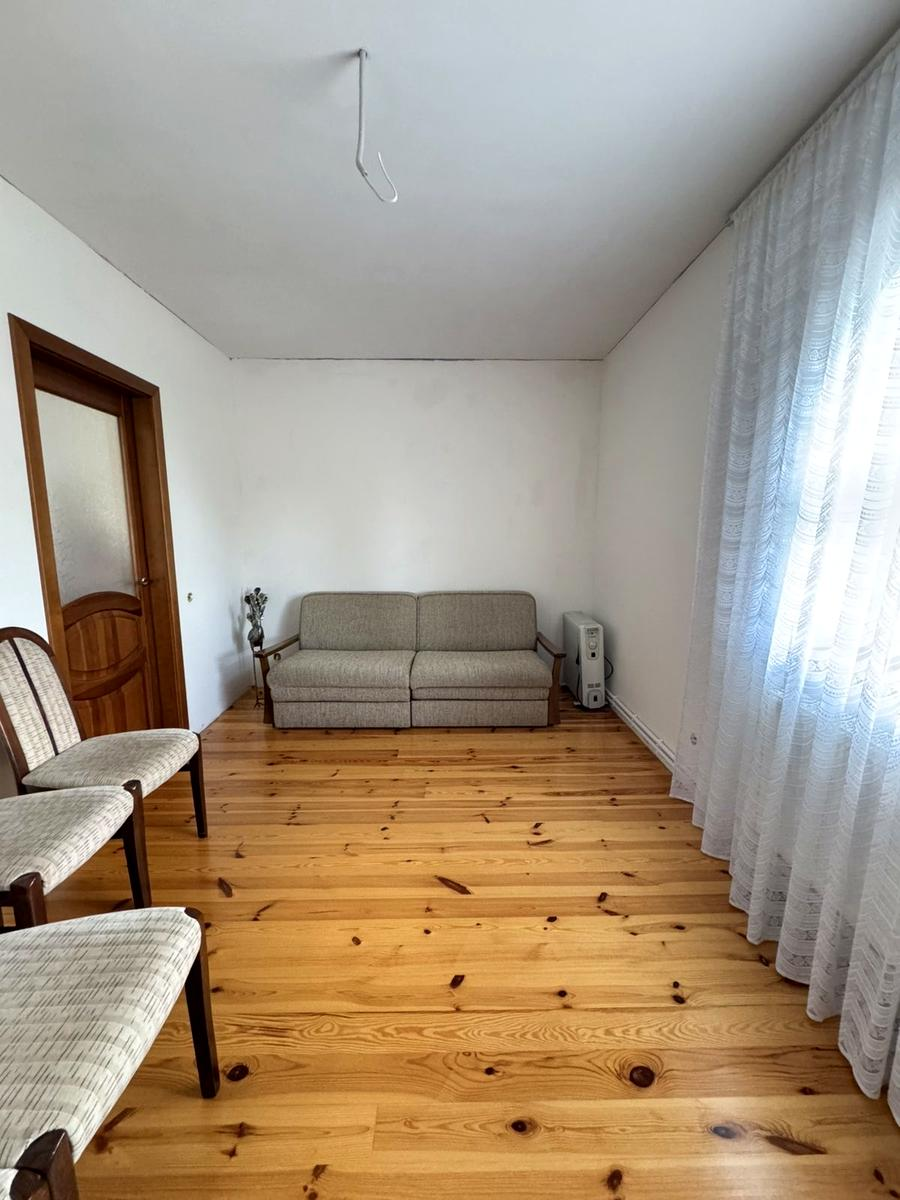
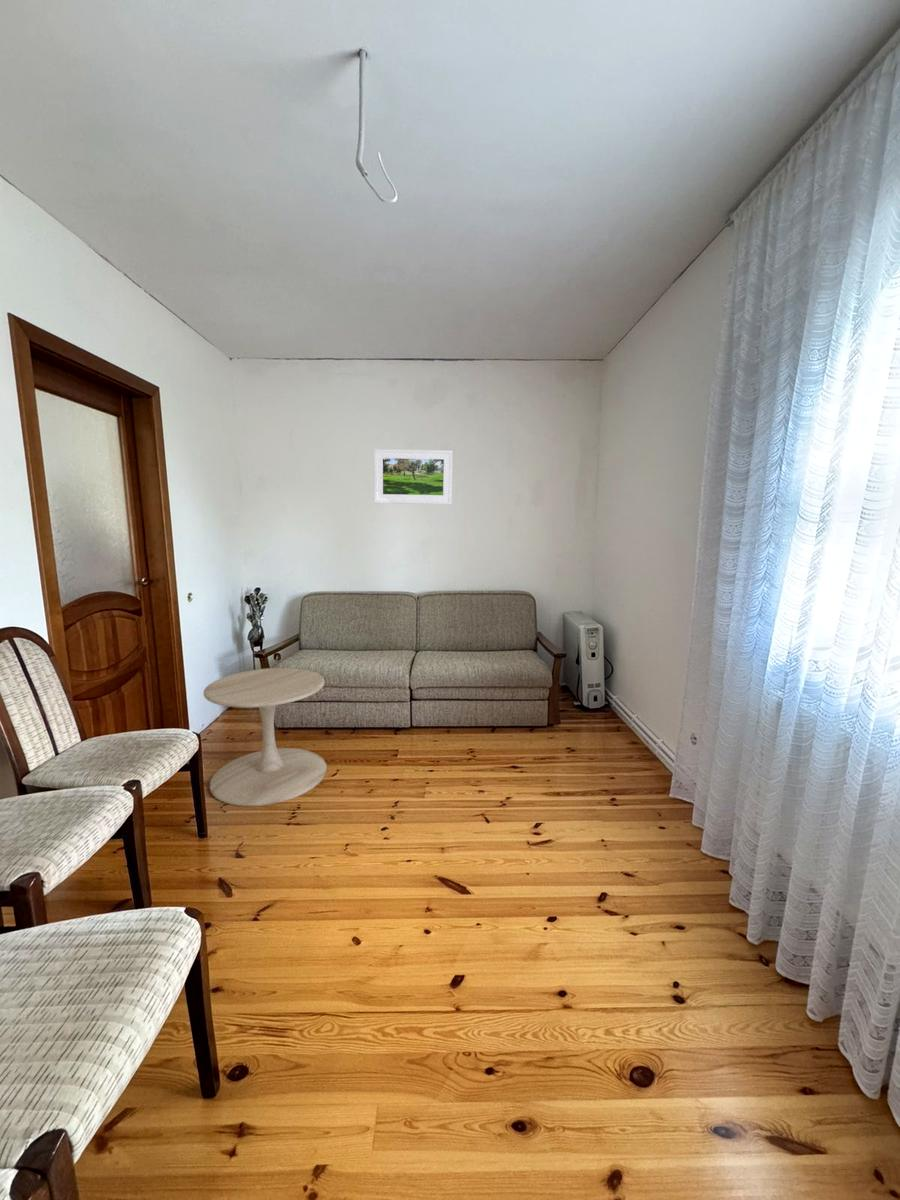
+ side table (268, 730)
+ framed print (413, 476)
